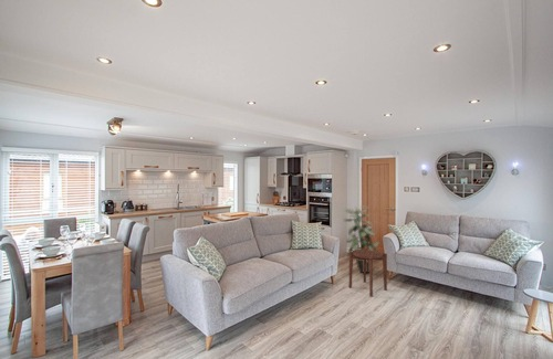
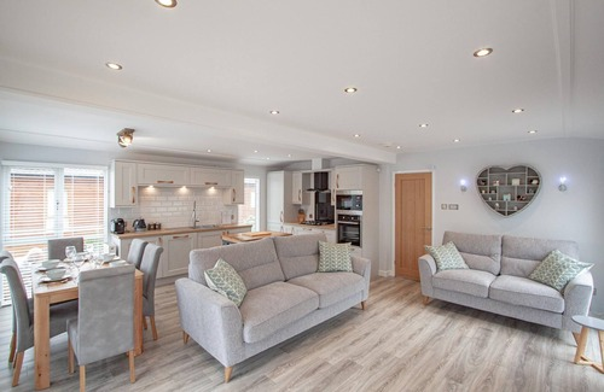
- side table (369, 271)
- indoor plant (361, 239)
